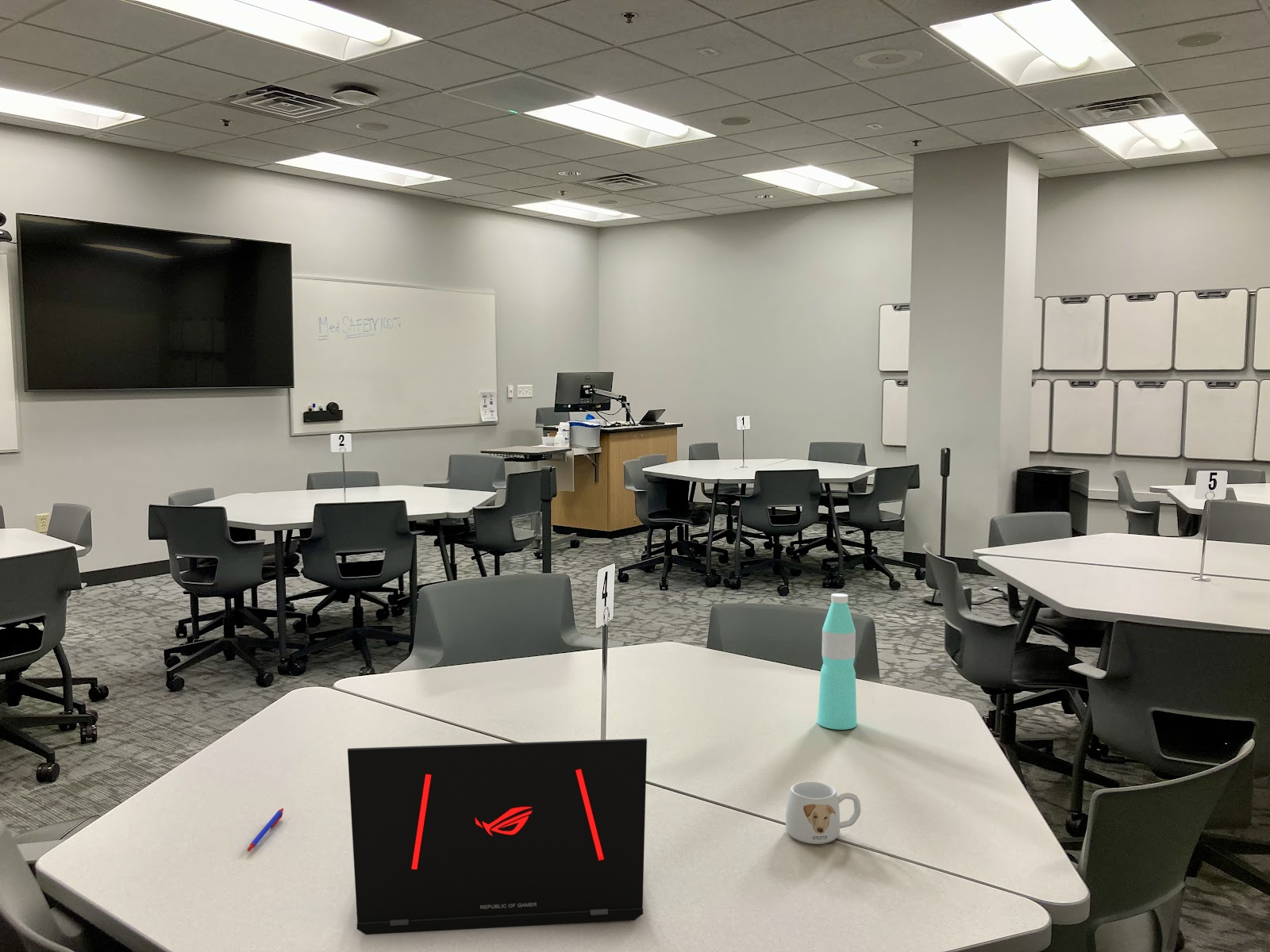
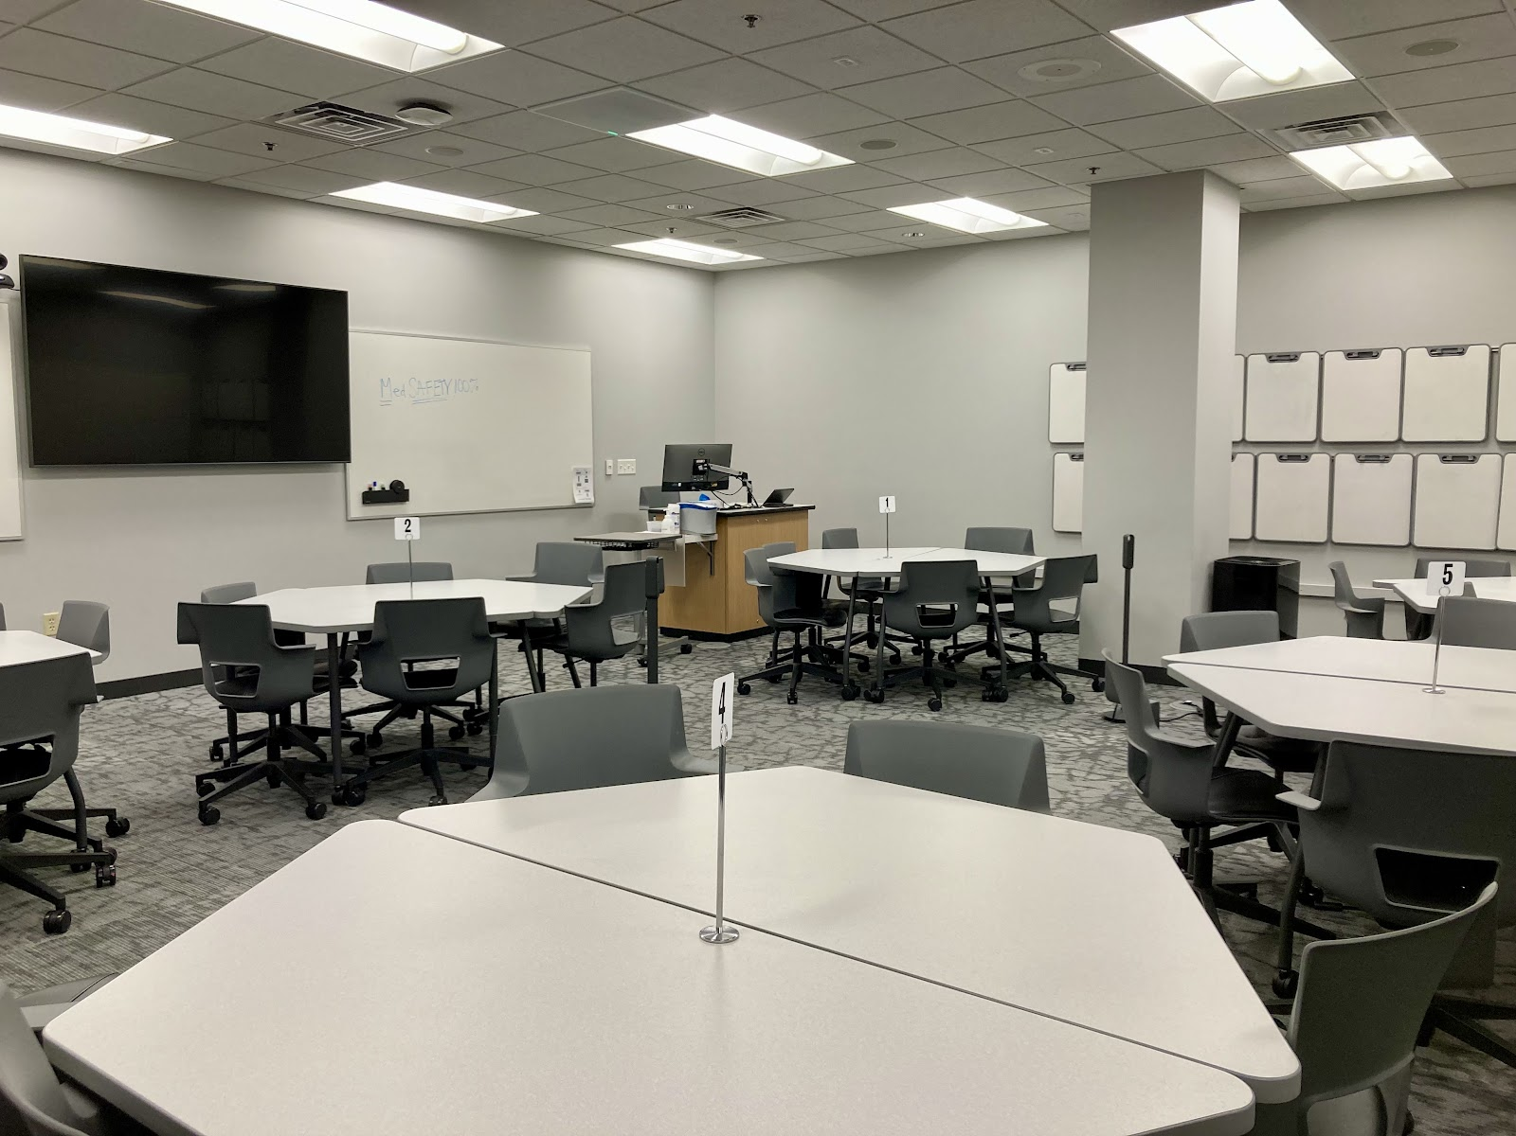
- pen (265, 829)
- laptop (503, 800)
- mug (823, 812)
- water bottle (838, 659)
